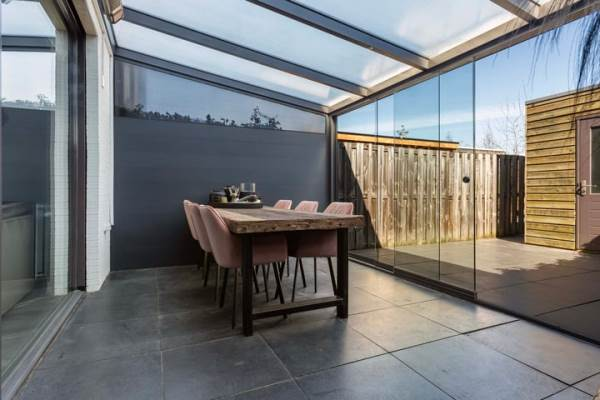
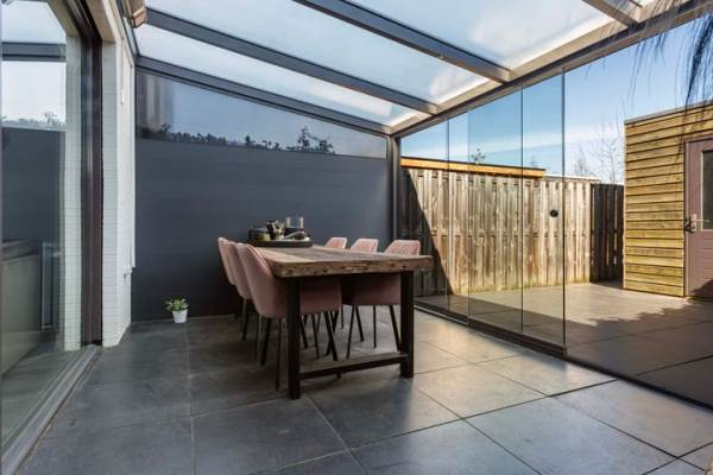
+ potted plant (176, 310)
